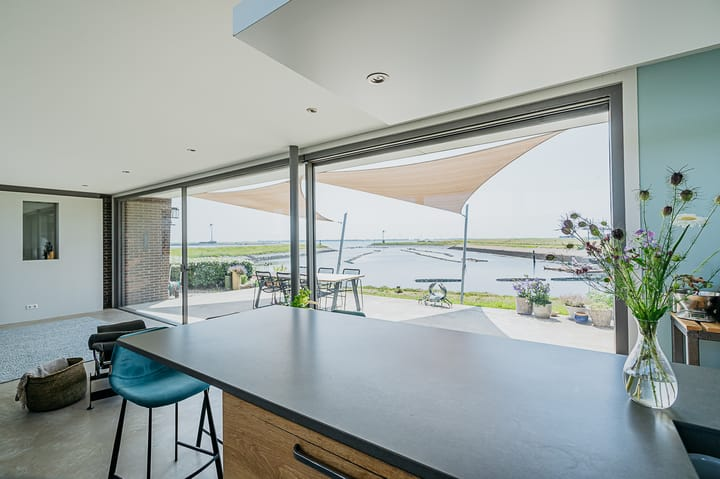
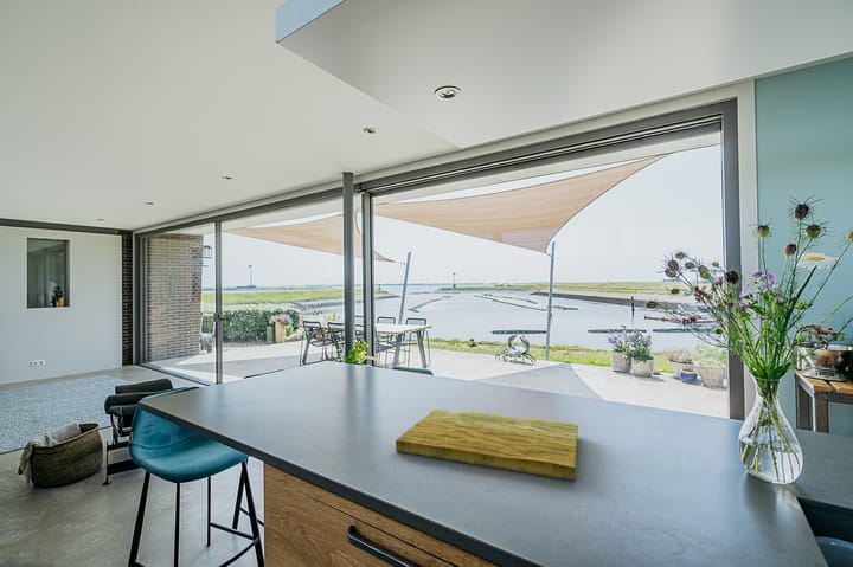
+ cutting board (490, 436)
